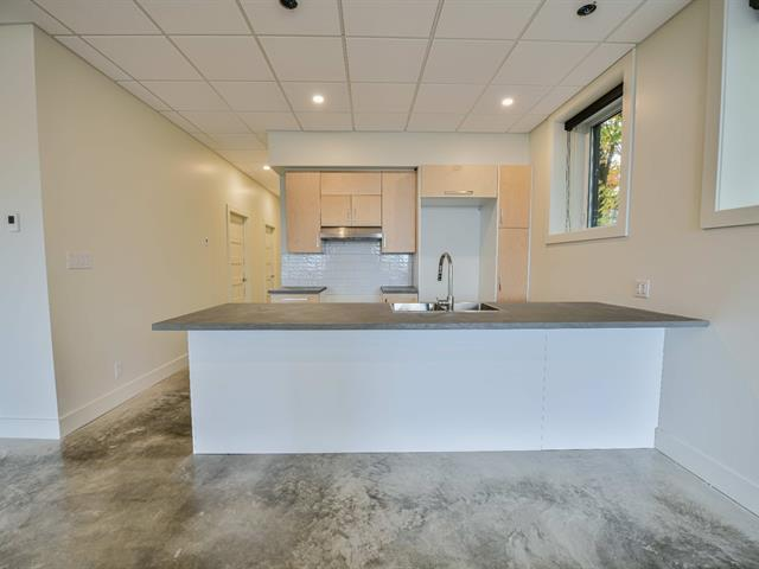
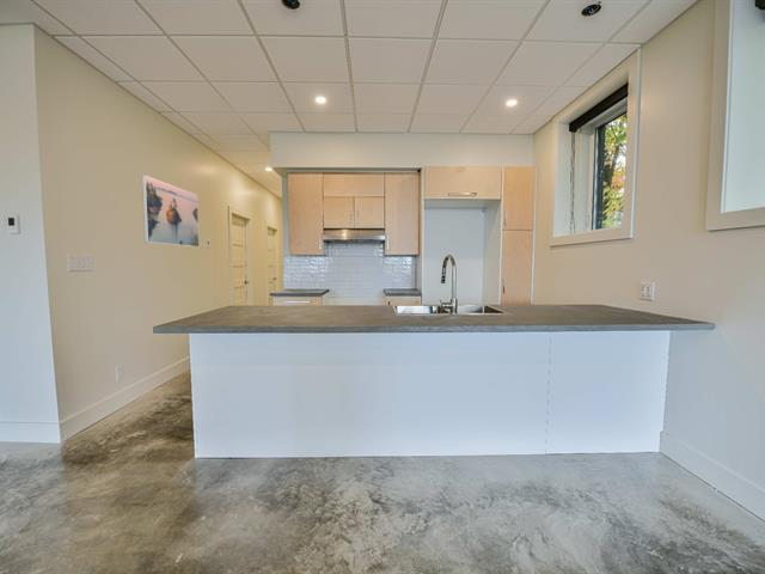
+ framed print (173, 215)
